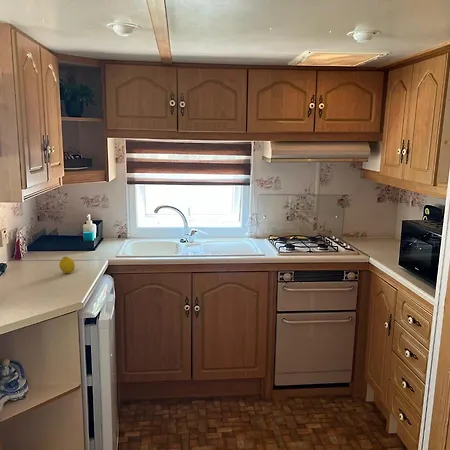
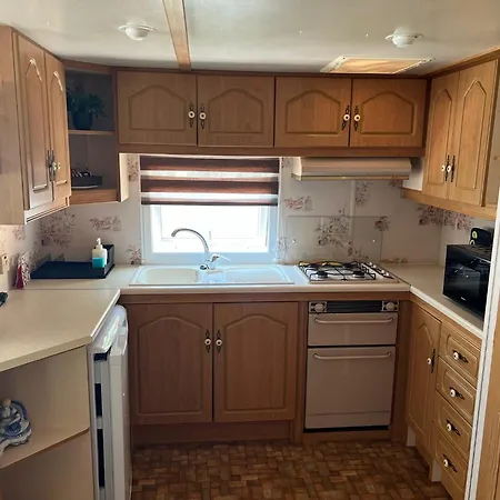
- fruit (67, 264)
